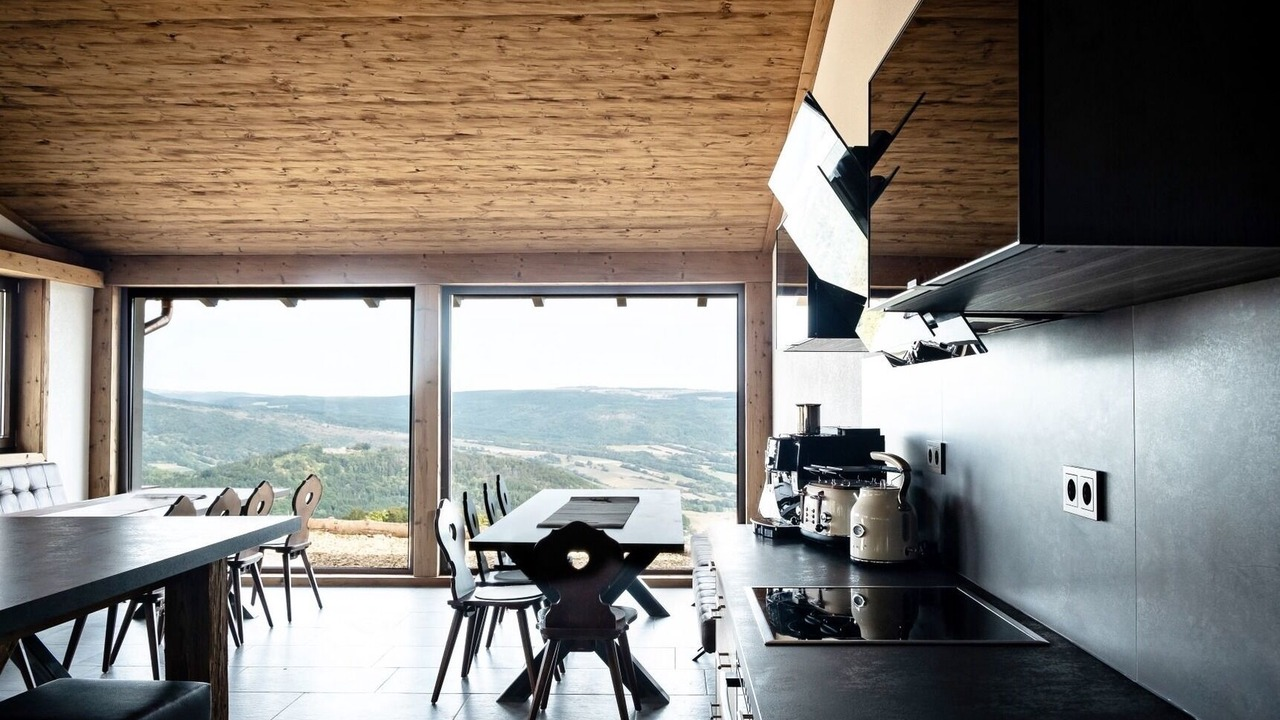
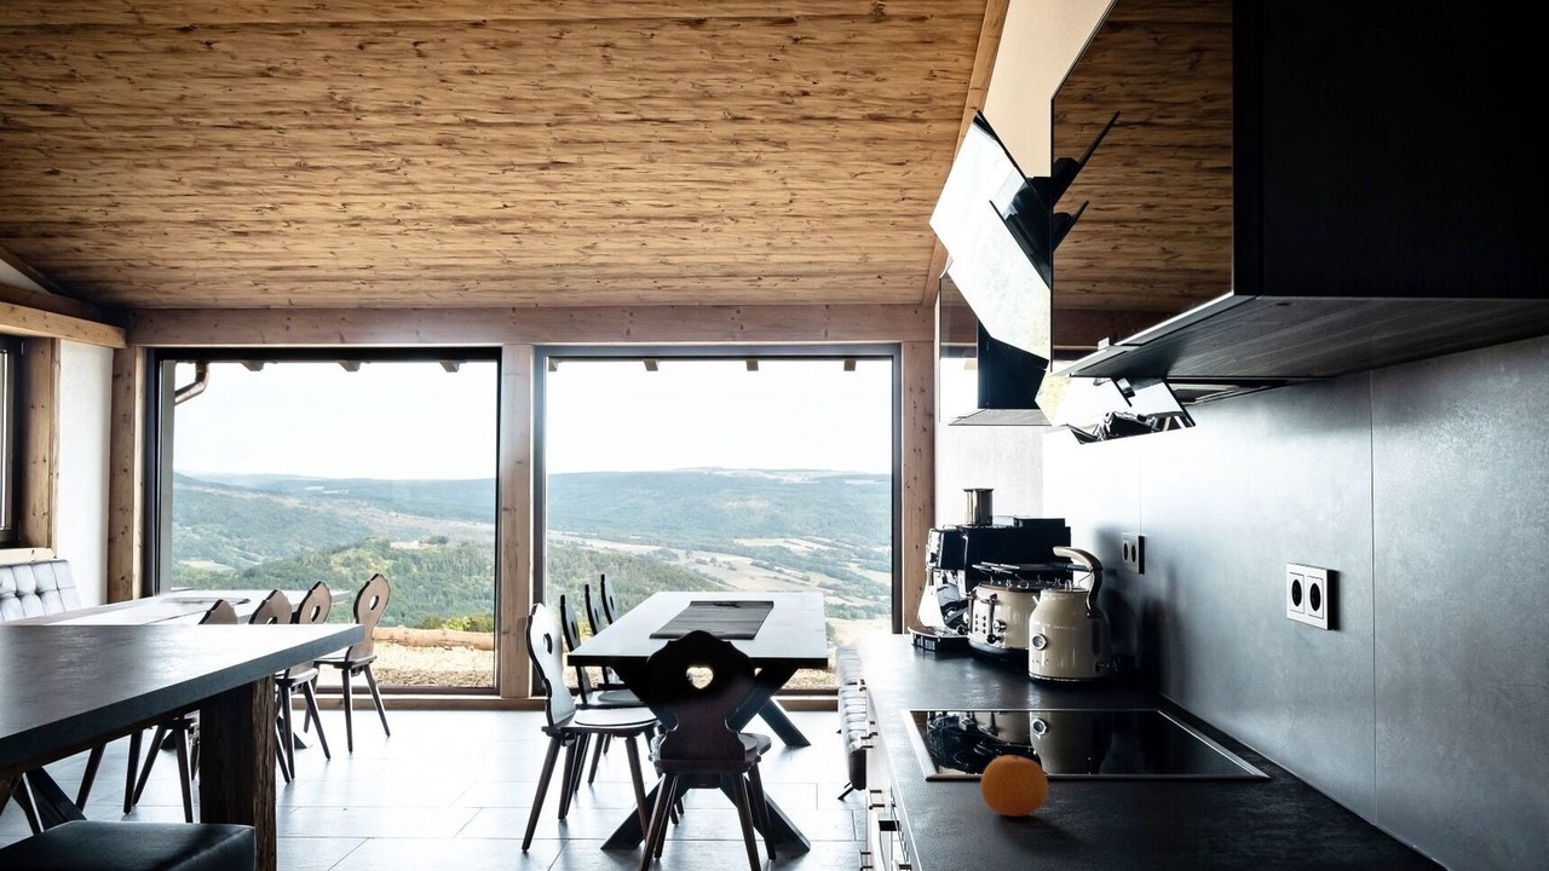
+ fruit (1014, 784)
